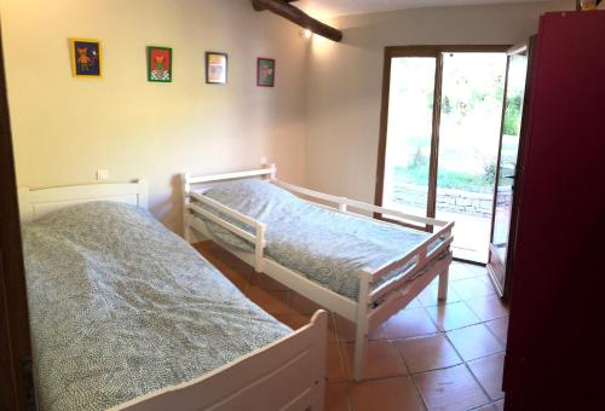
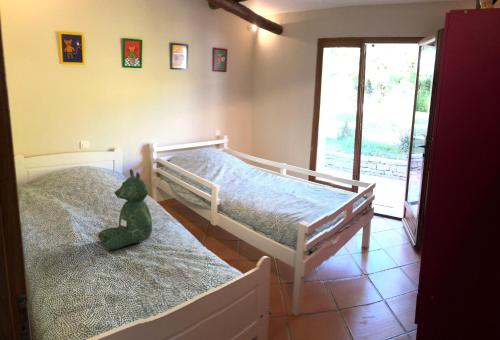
+ teddy bear (125, 207)
